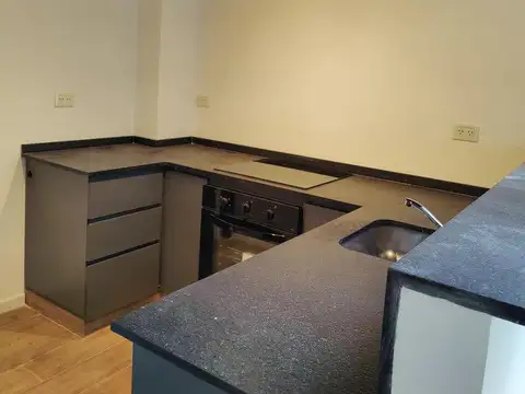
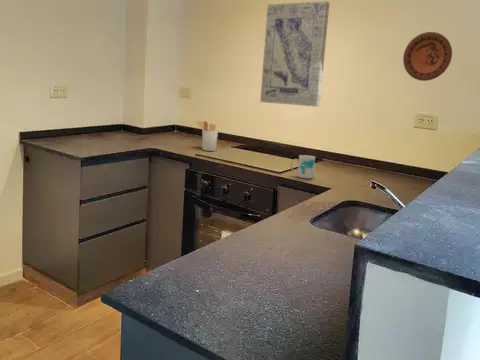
+ utensil holder (206, 135)
+ wall art (293, 54)
+ mug (302, 166)
+ decorative plate (427, 56)
